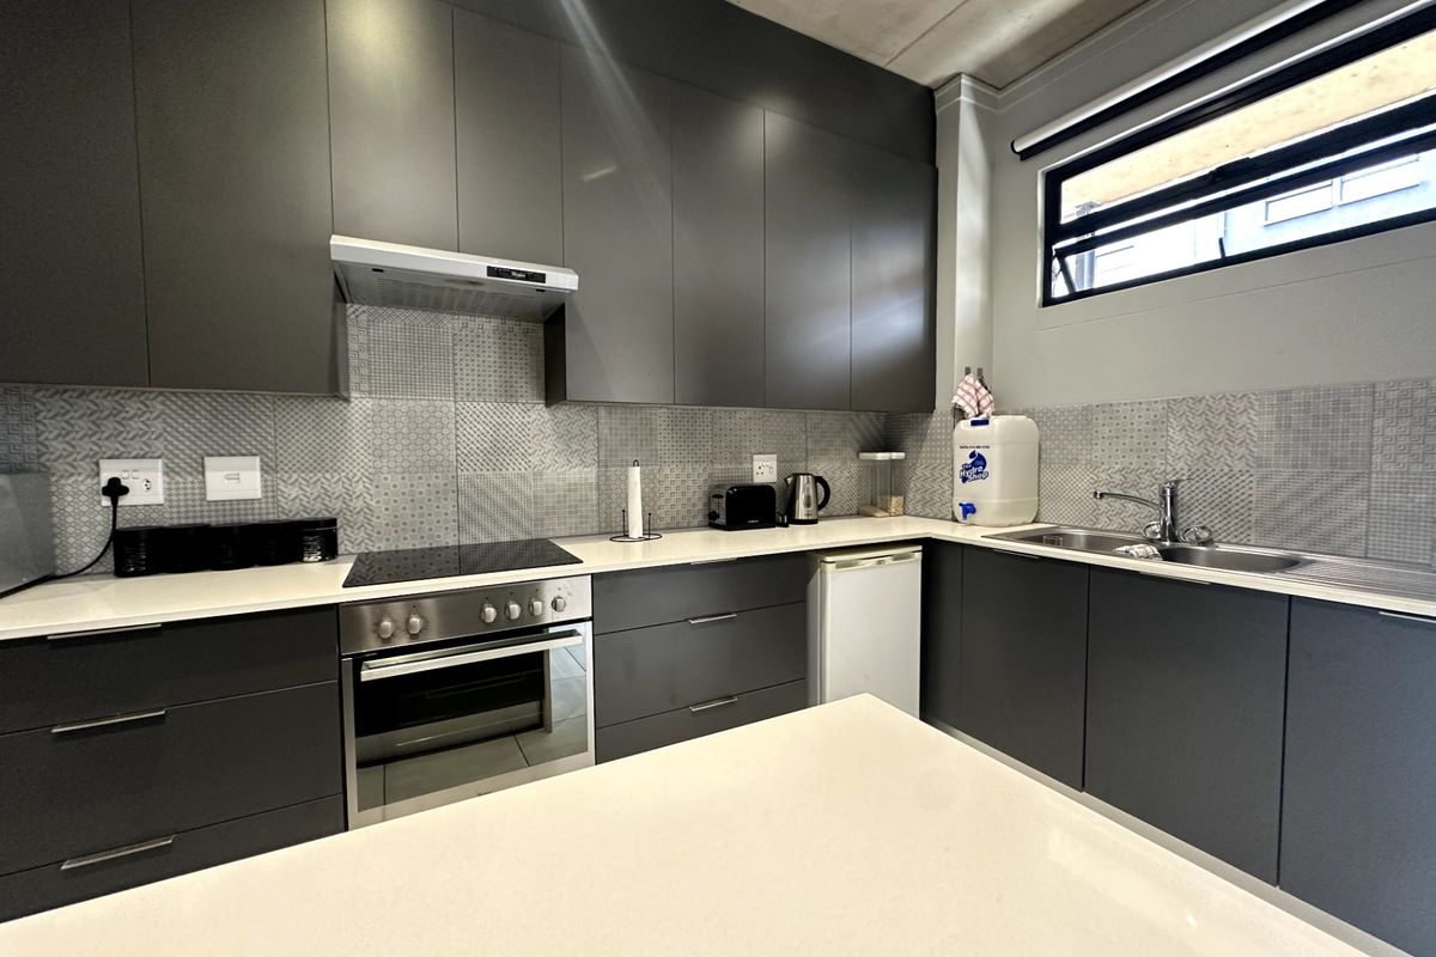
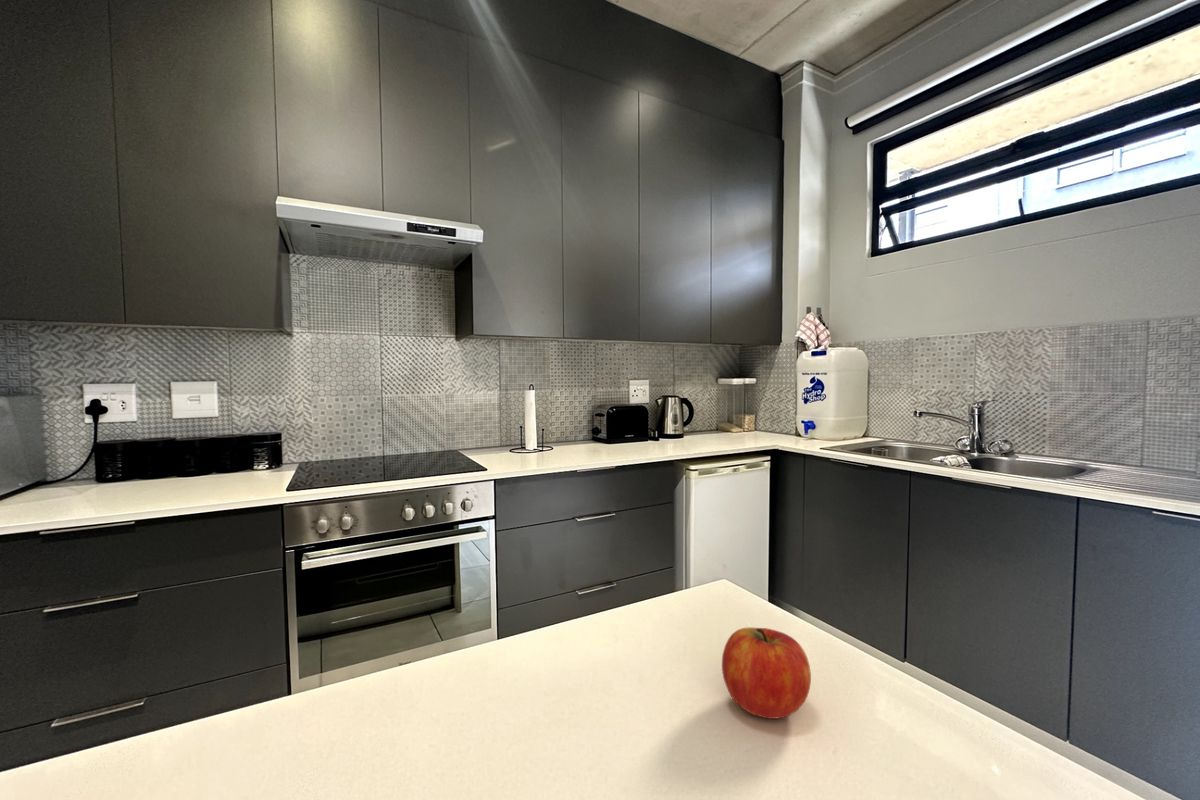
+ fruit (764, 665)
